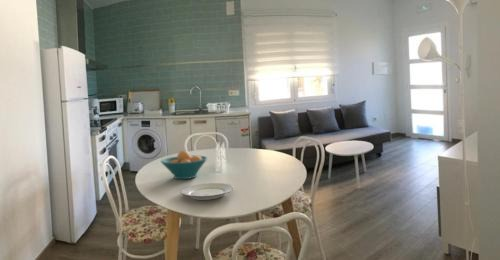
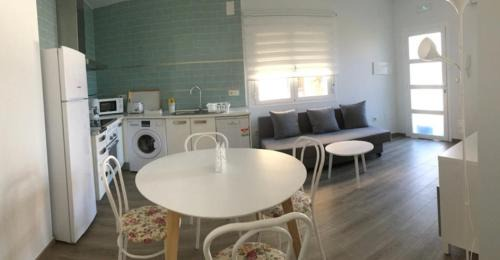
- fruit bowl (184, 164)
- plate (207, 192)
